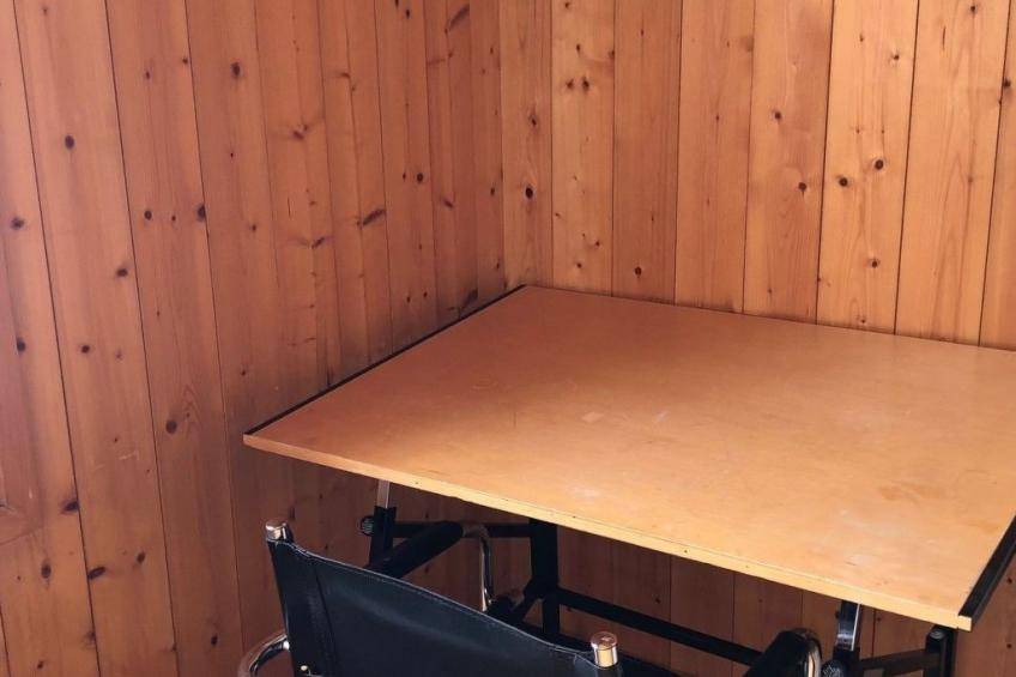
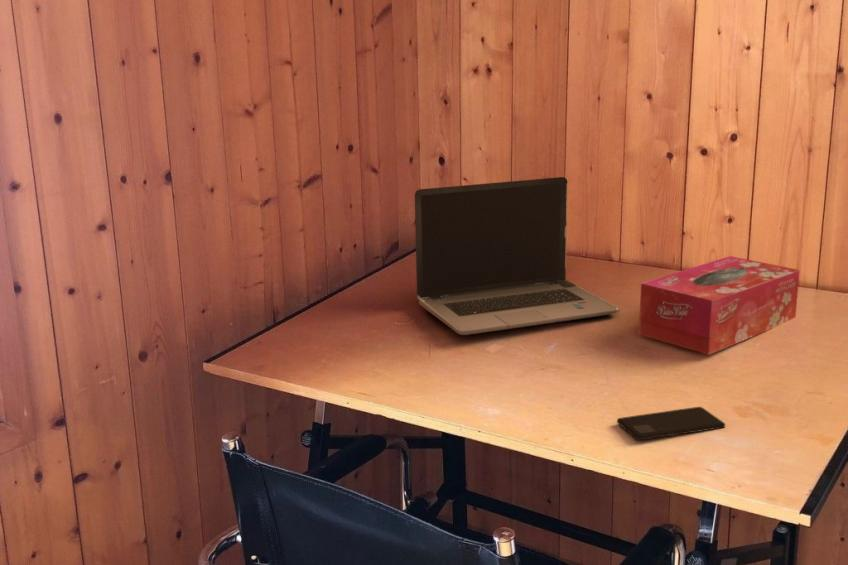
+ tissue box (720, 301)
+ smartphone (670, 422)
+ laptop computer (516, 253)
